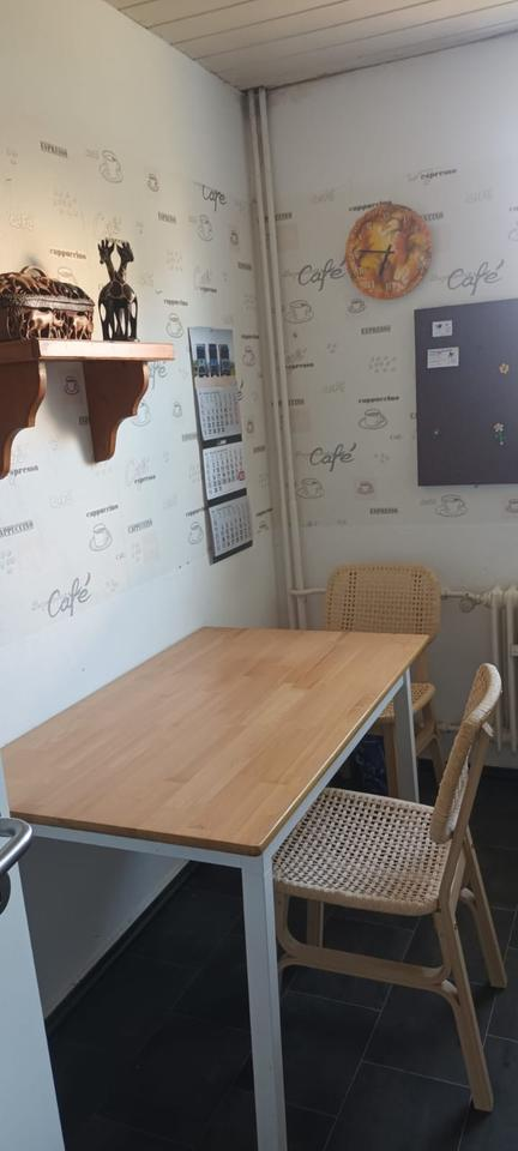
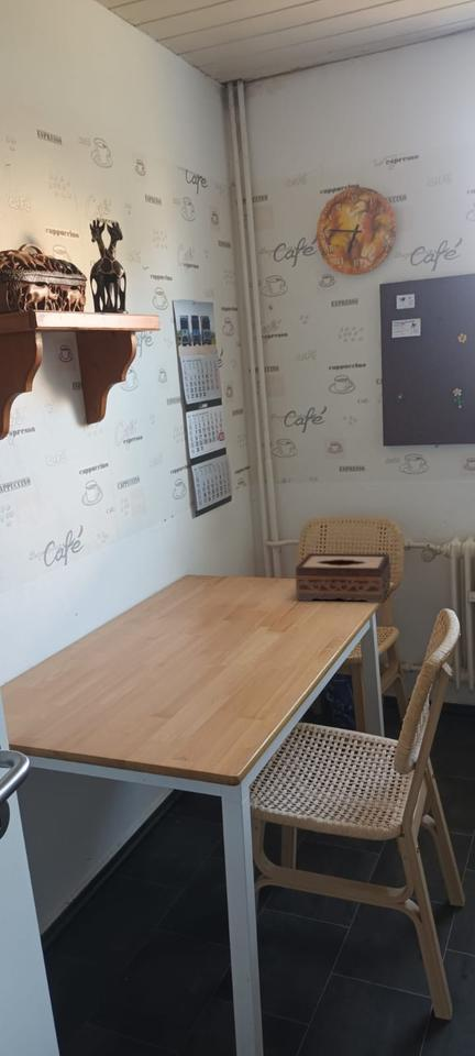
+ tissue box (343, 576)
